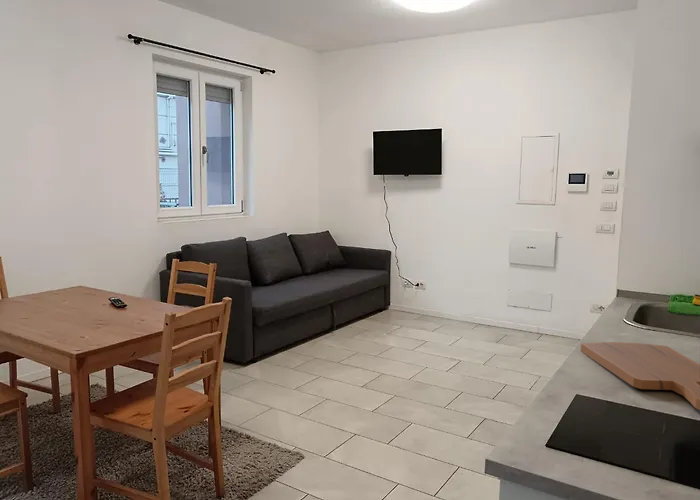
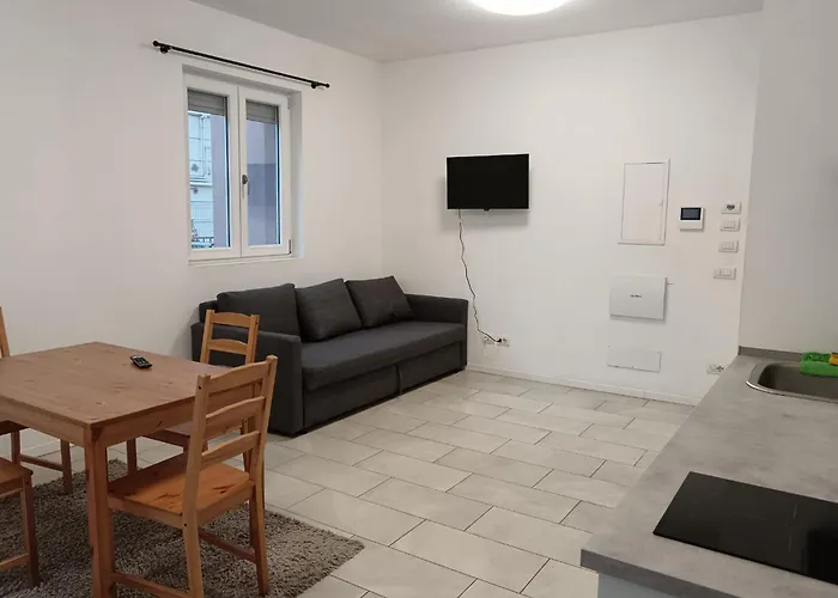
- cutting board (654, 367)
